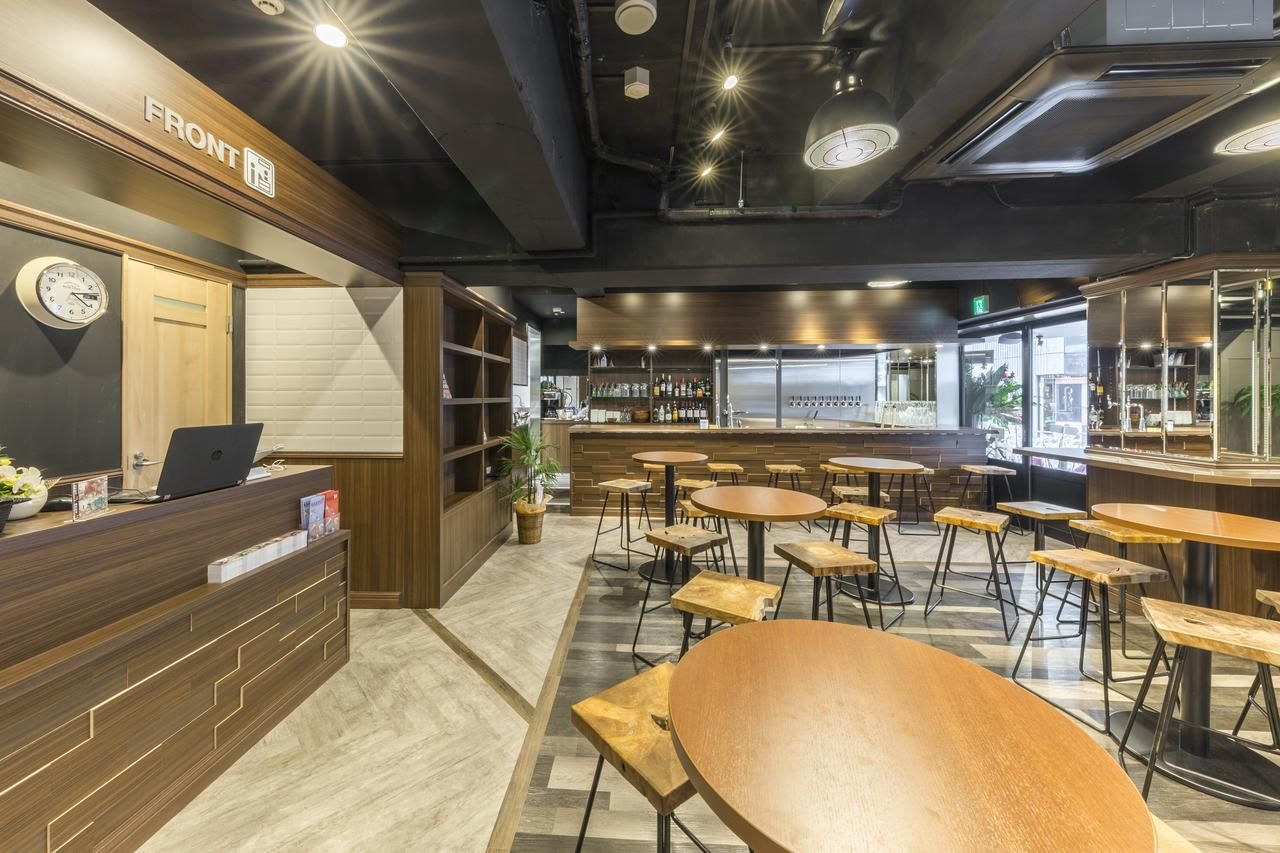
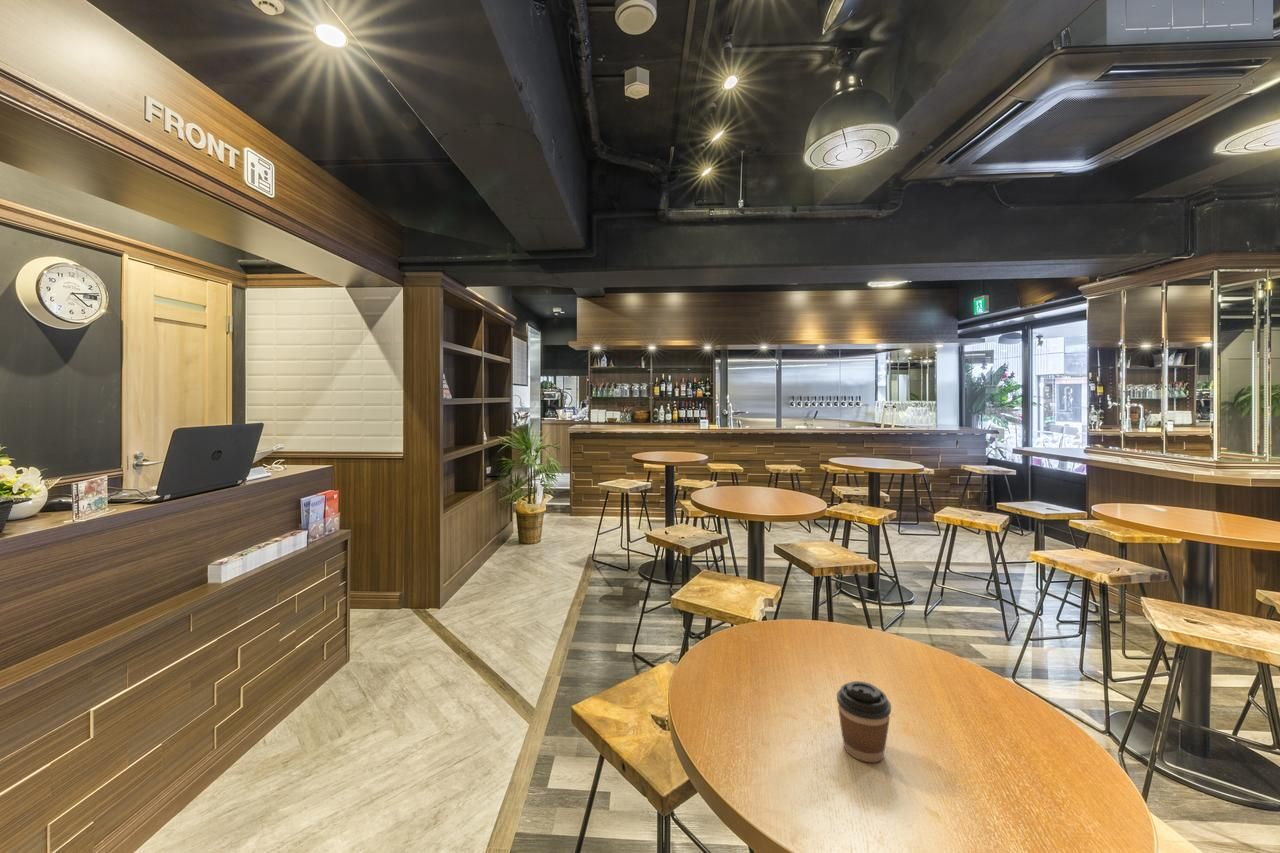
+ coffee cup (863, 717)
